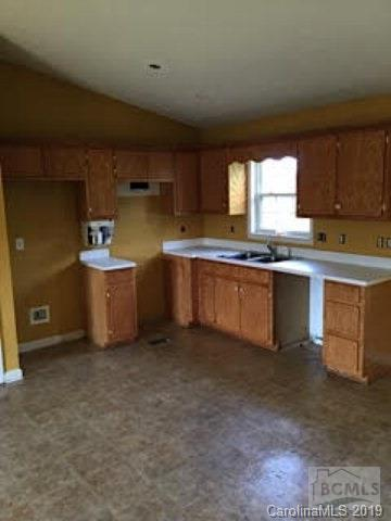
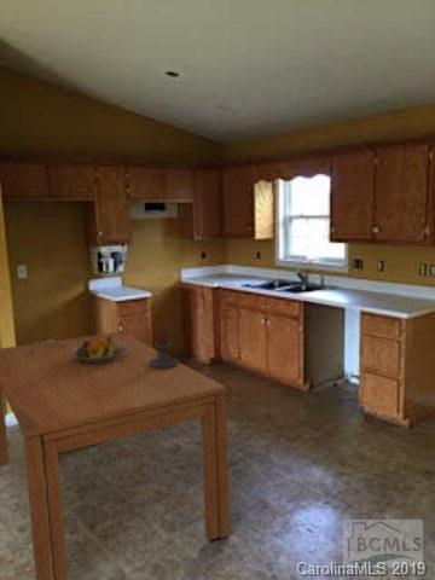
+ fruit bowl (99, 347)
+ candle holder (161, 343)
+ dining table (92, 430)
